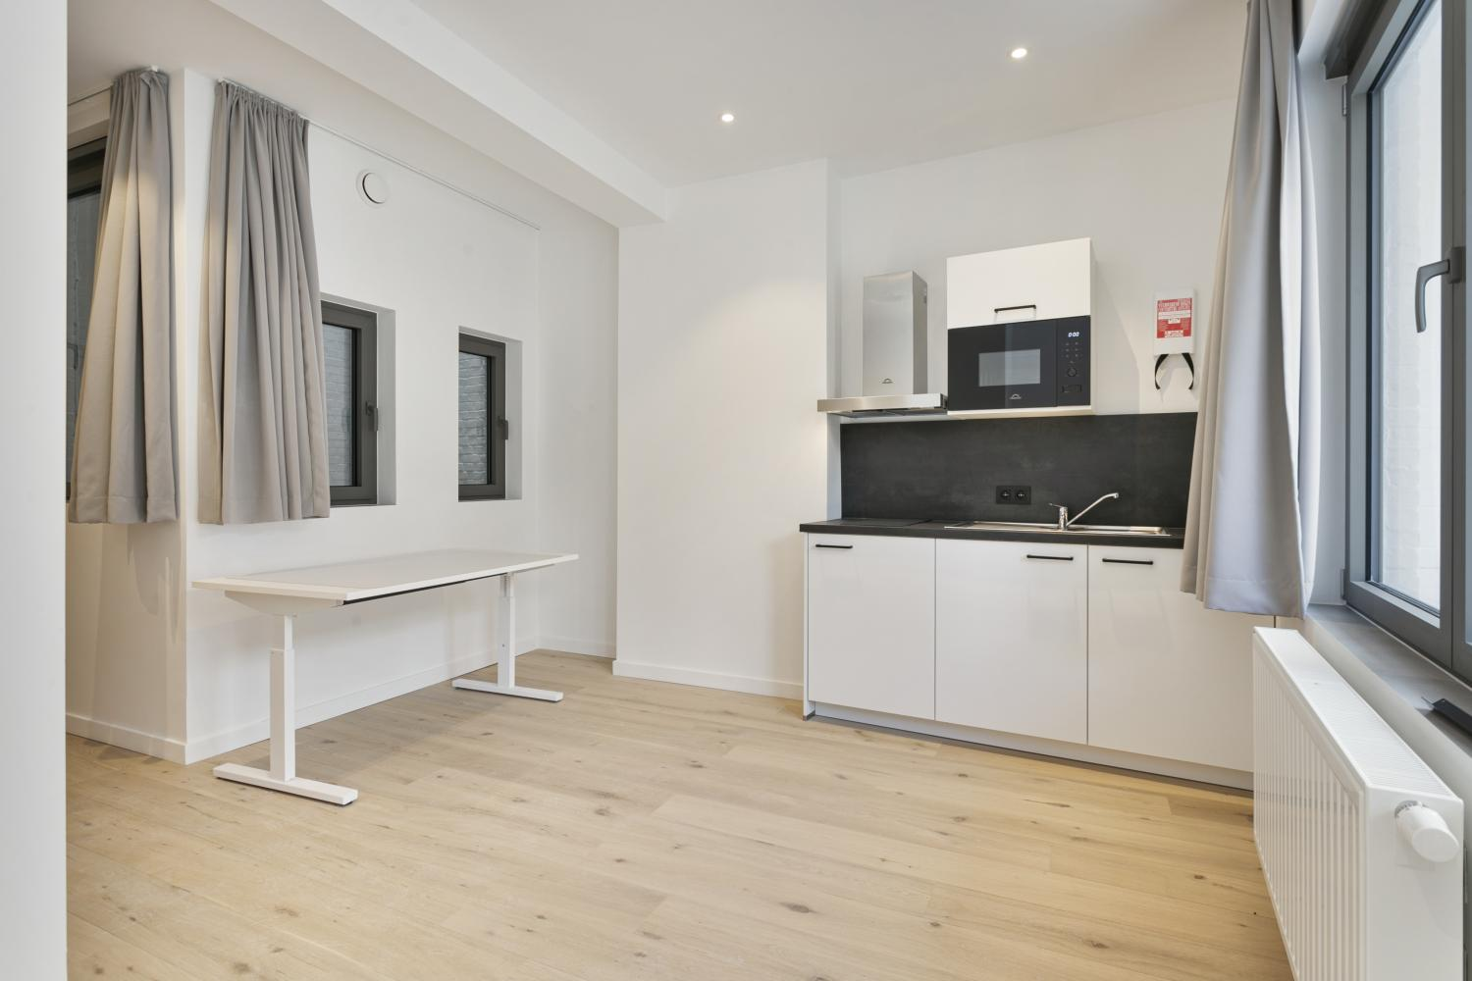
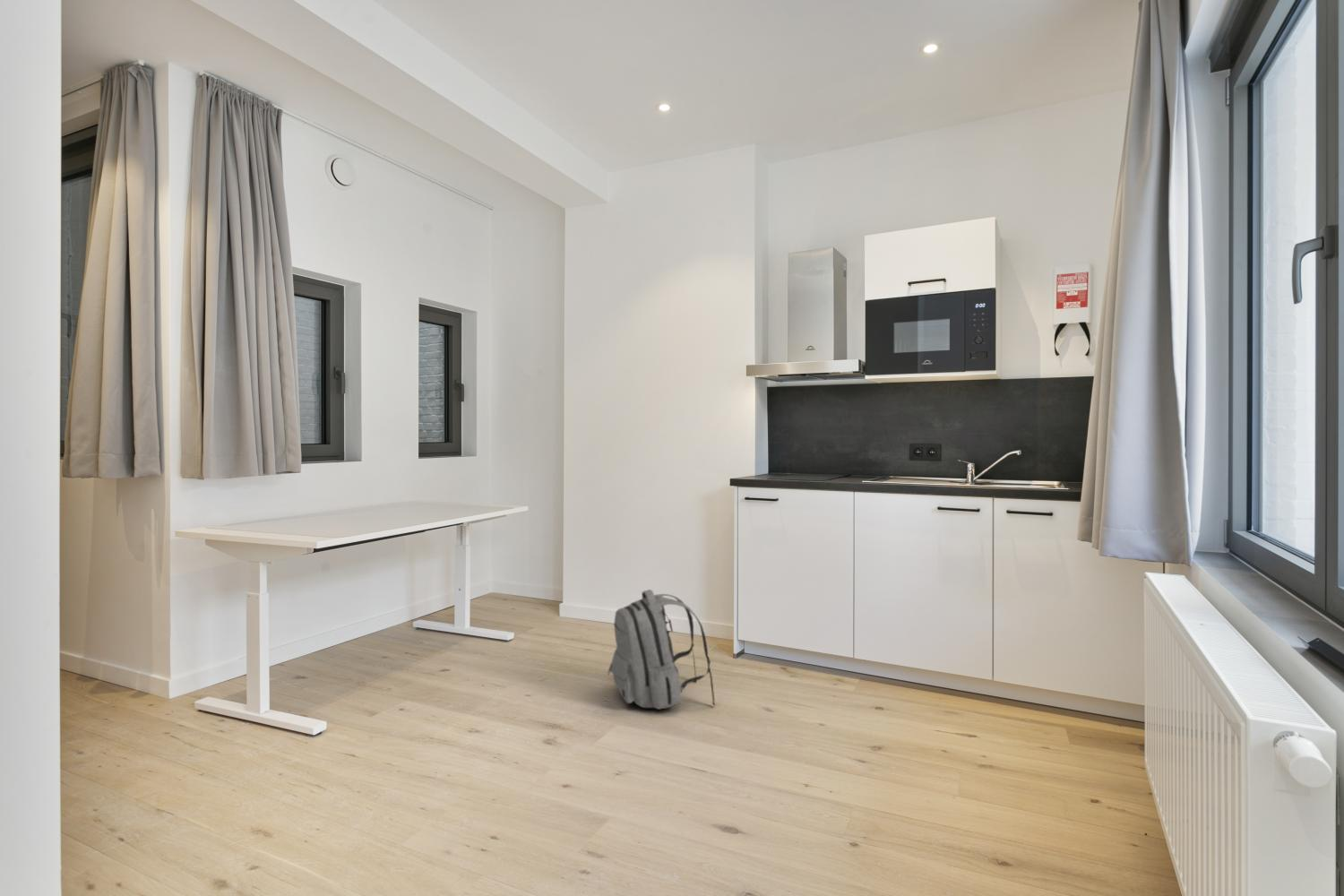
+ backpack (659, 643)
